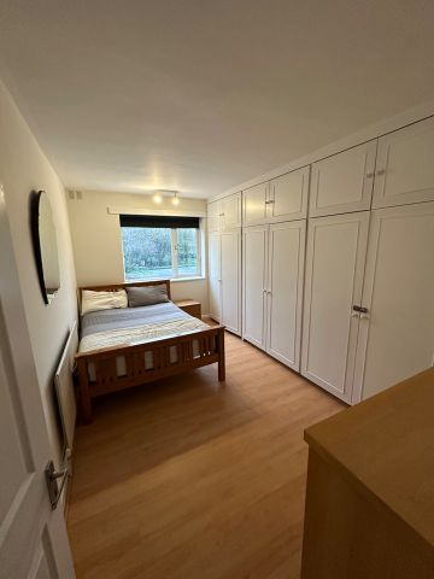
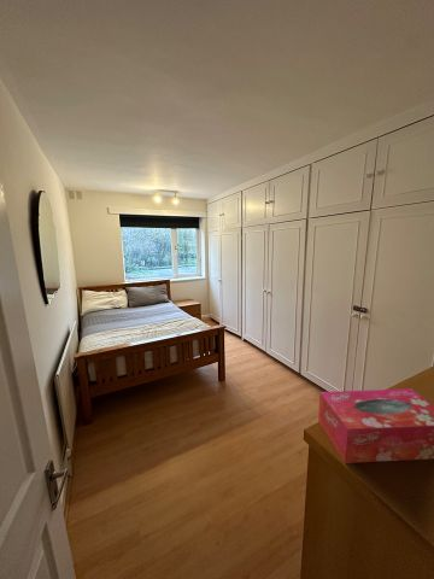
+ tissue box (381, 421)
